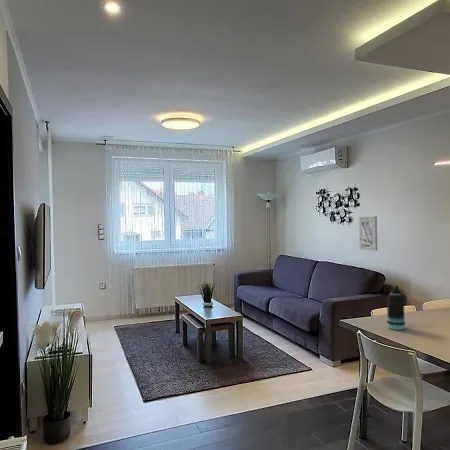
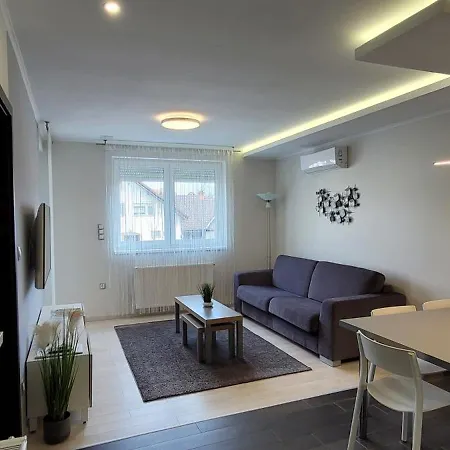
- bottle (395, 305)
- wall art (368, 233)
